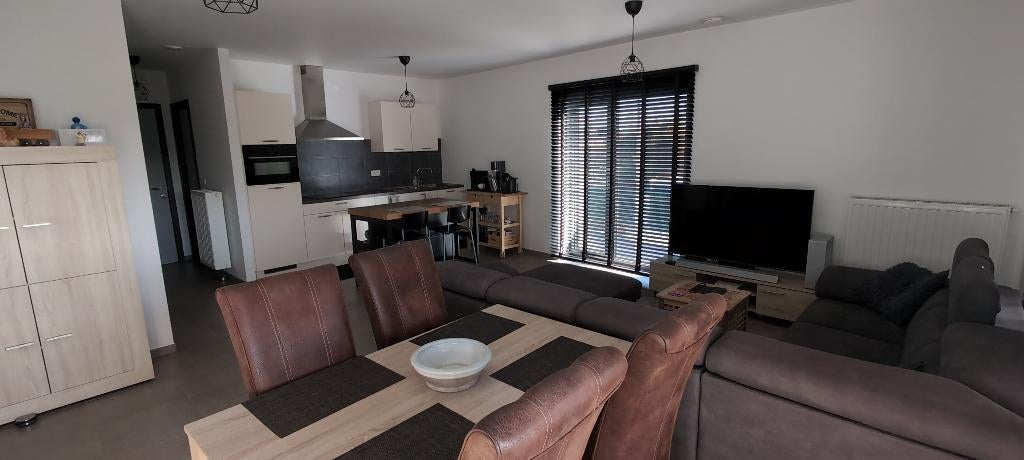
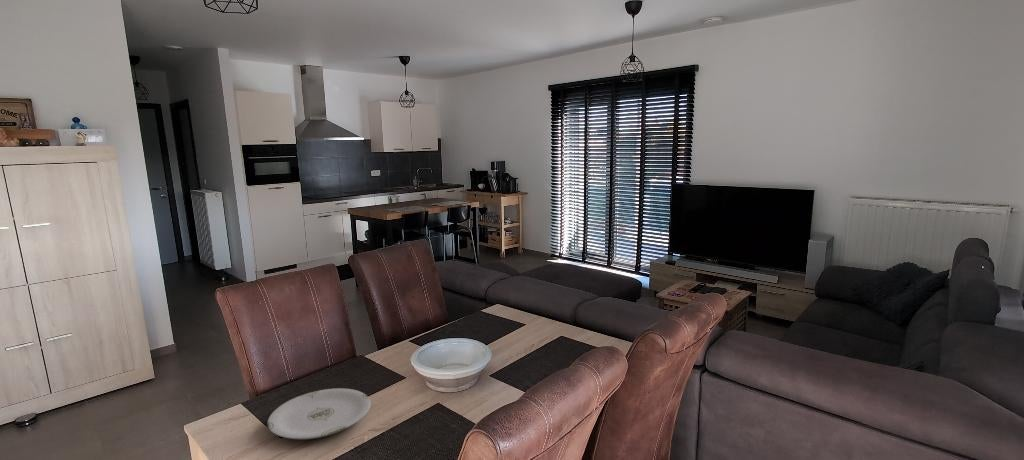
+ plate (321, 414)
